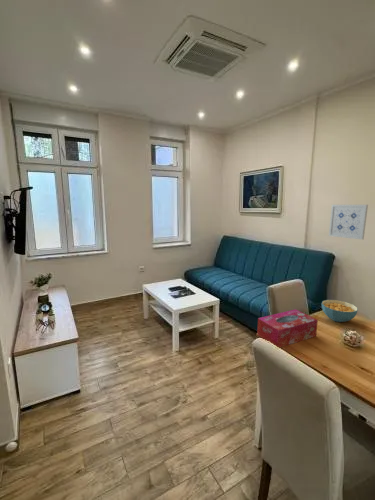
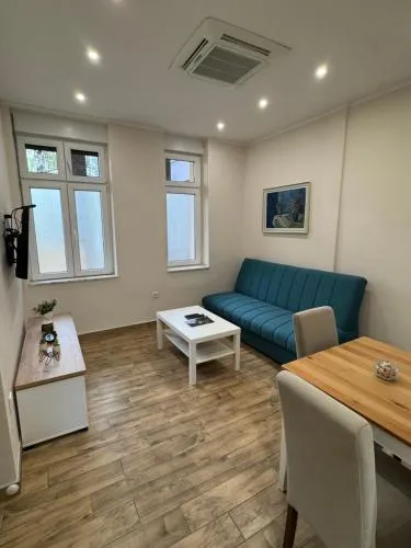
- wall art (347, 221)
- tissue box (287, 327)
- cereal bowl (338, 312)
